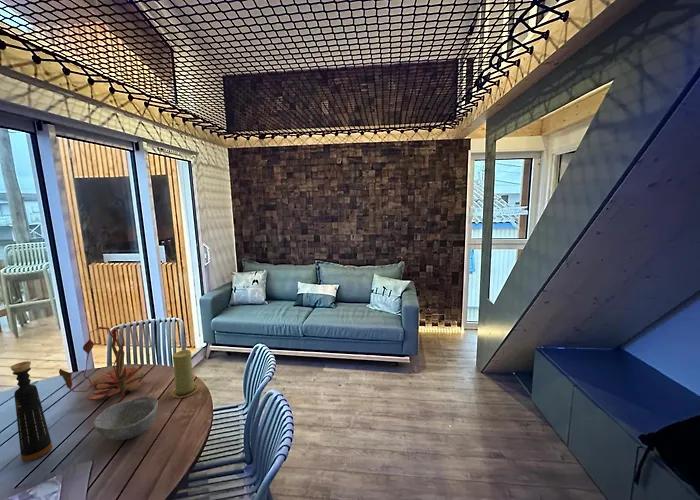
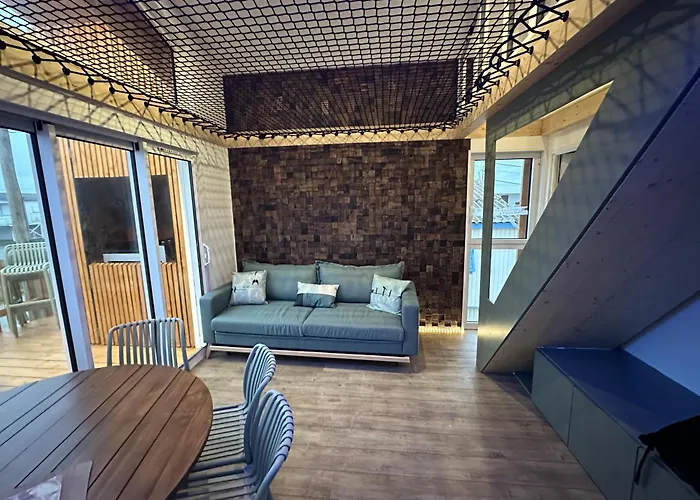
- candle (183, 372)
- bowl (129, 421)
- plant (114, 362)
- bottle (29, 409)
